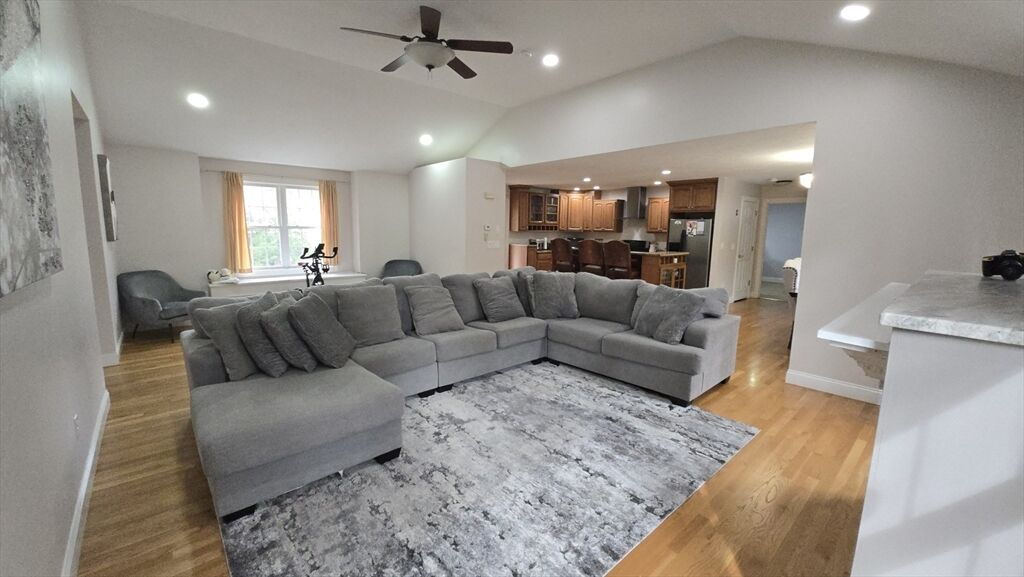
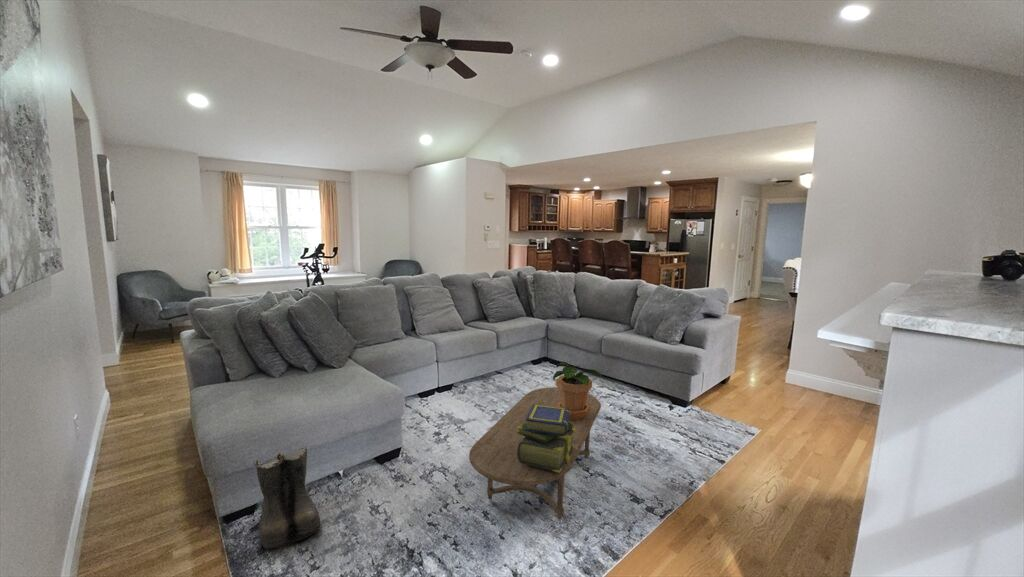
+ boots (286, 492)
+ coffee table (538, 467)
+ stack of books (546, 432)
+ potted plant (576, 387)
